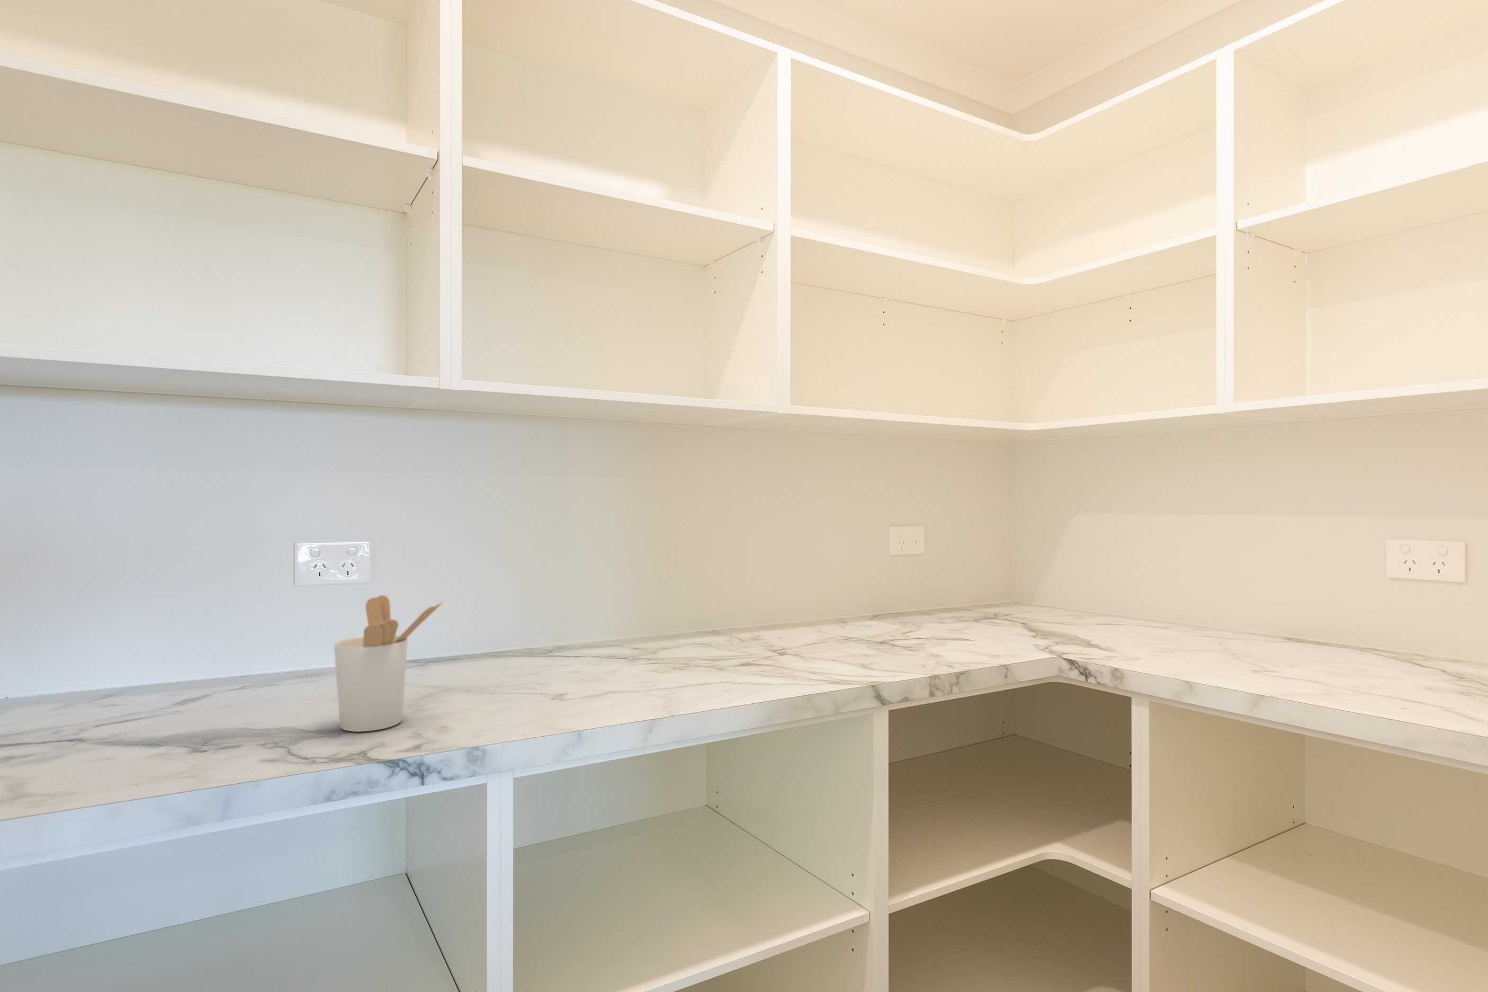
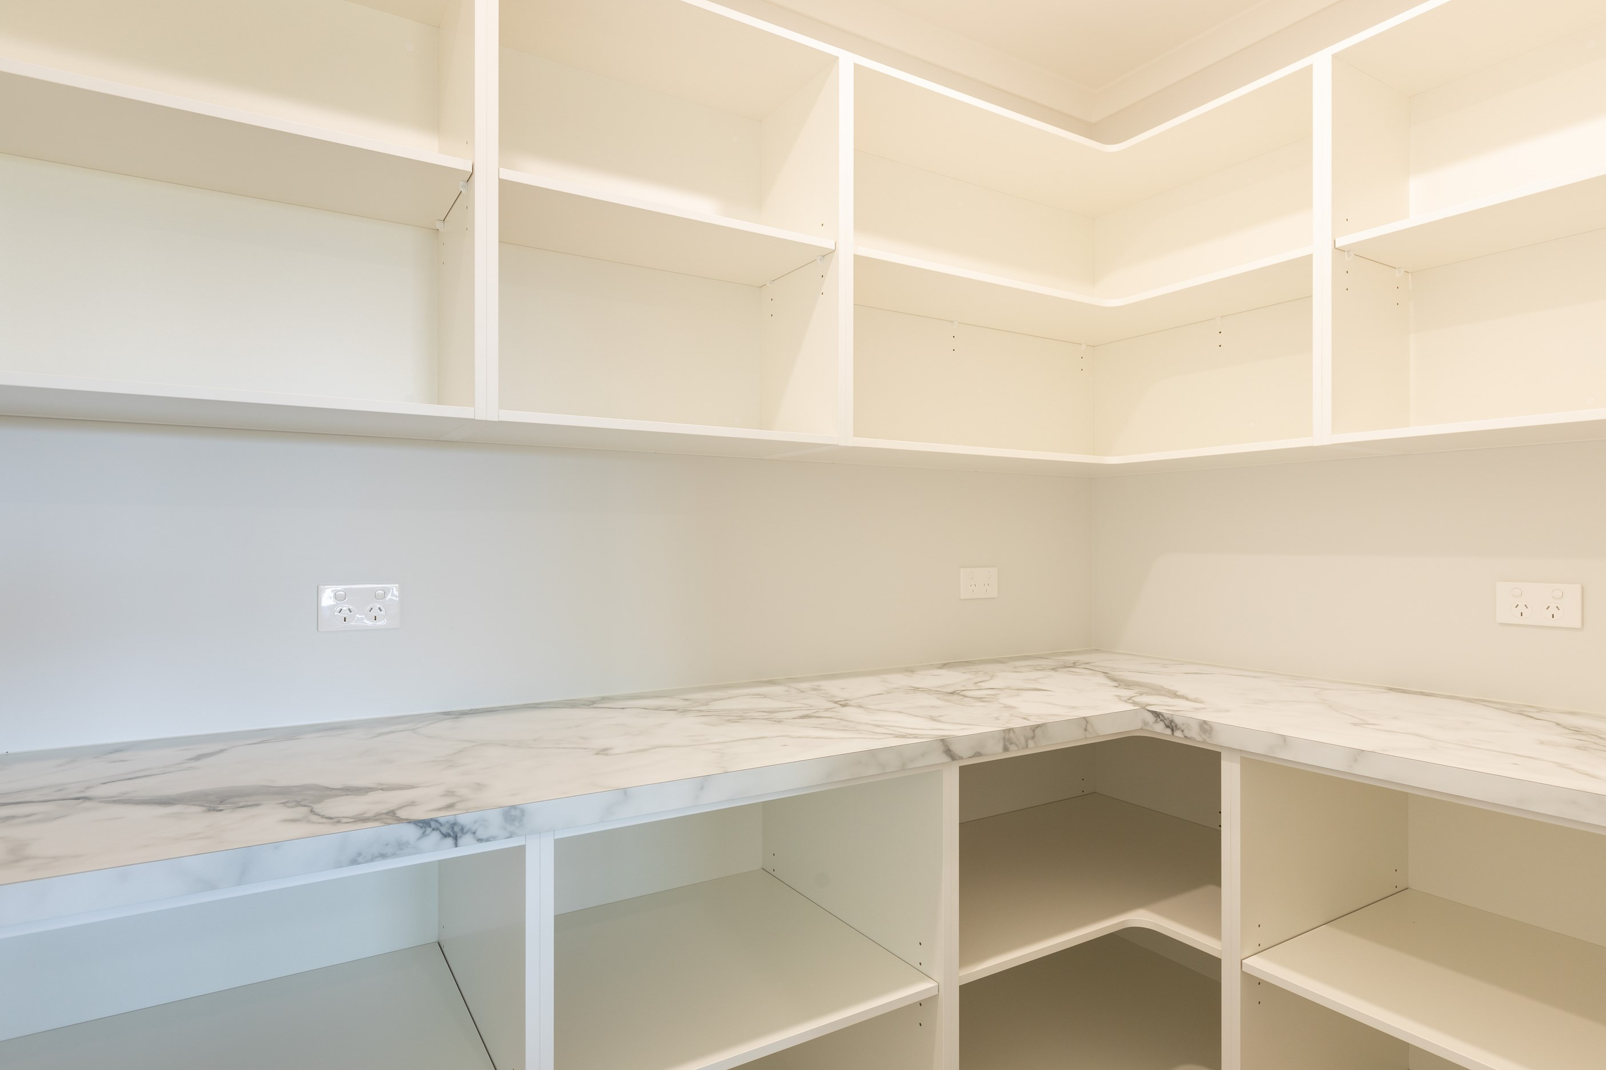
- utensil holder (391, 661)
